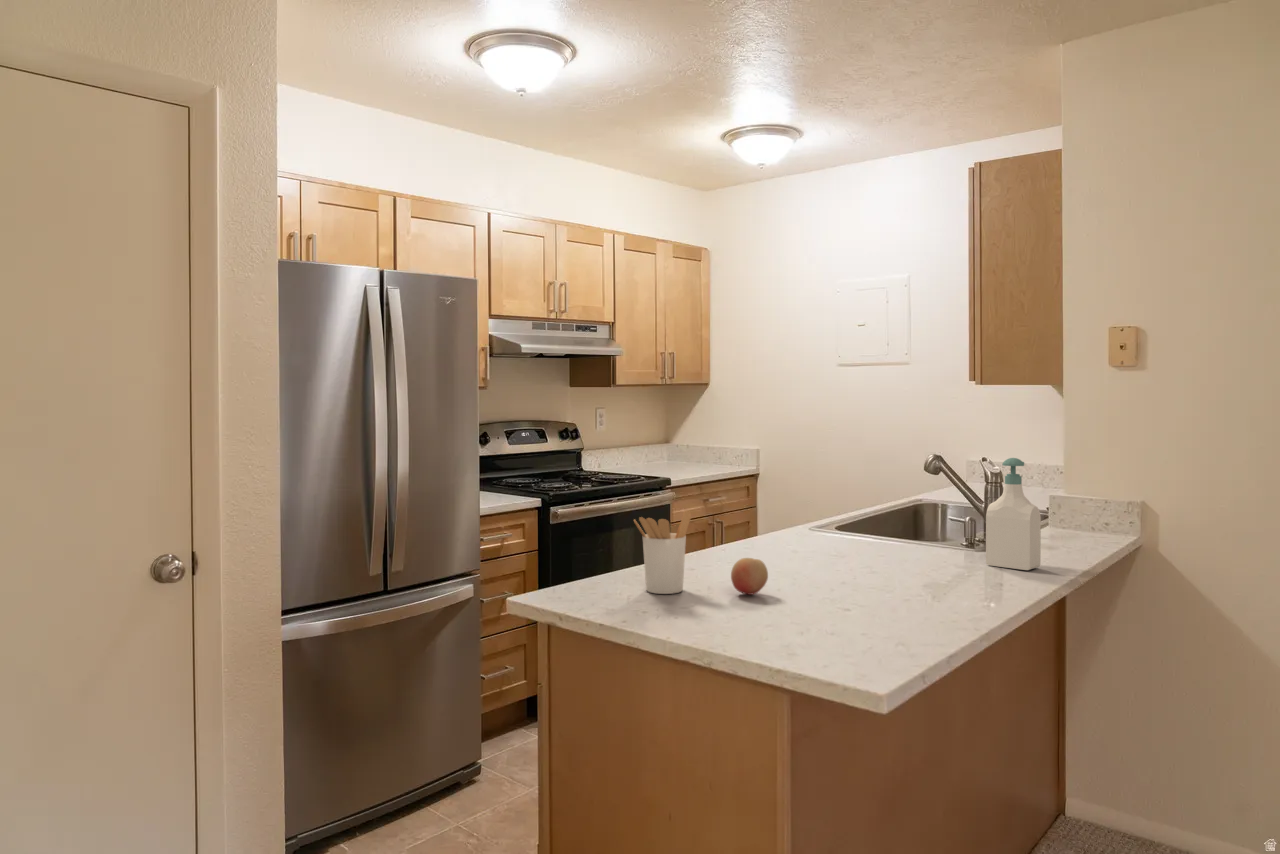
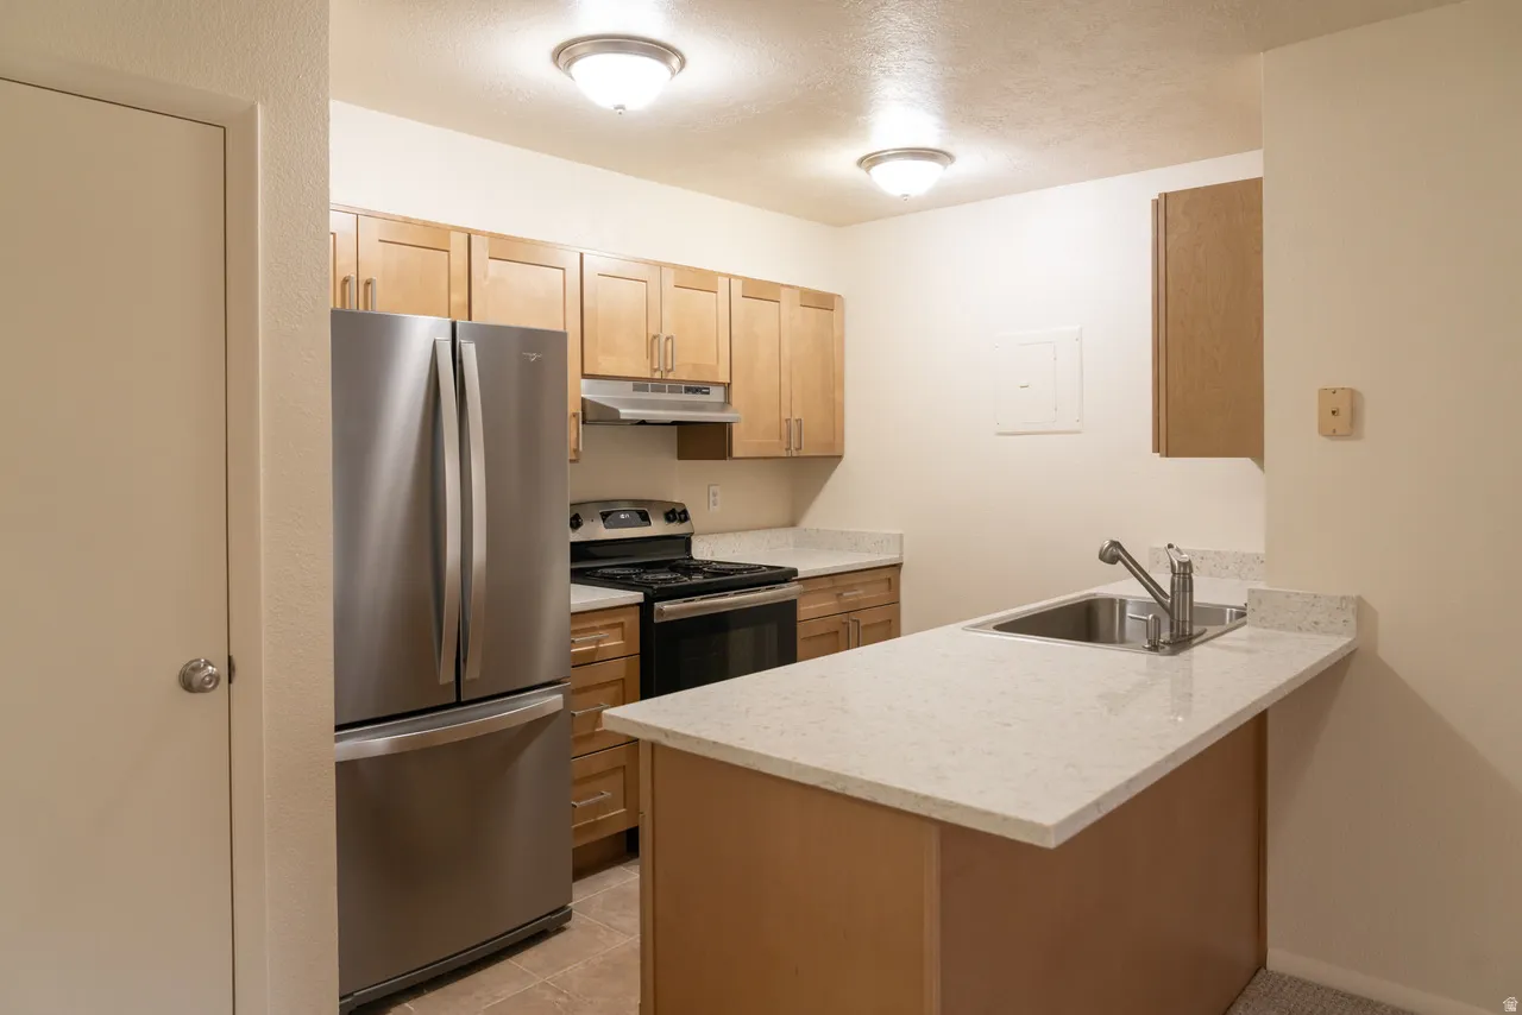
- soap bottle (1014, 511)
- fruit (749, 576)
- utensil holder (661, 551)
